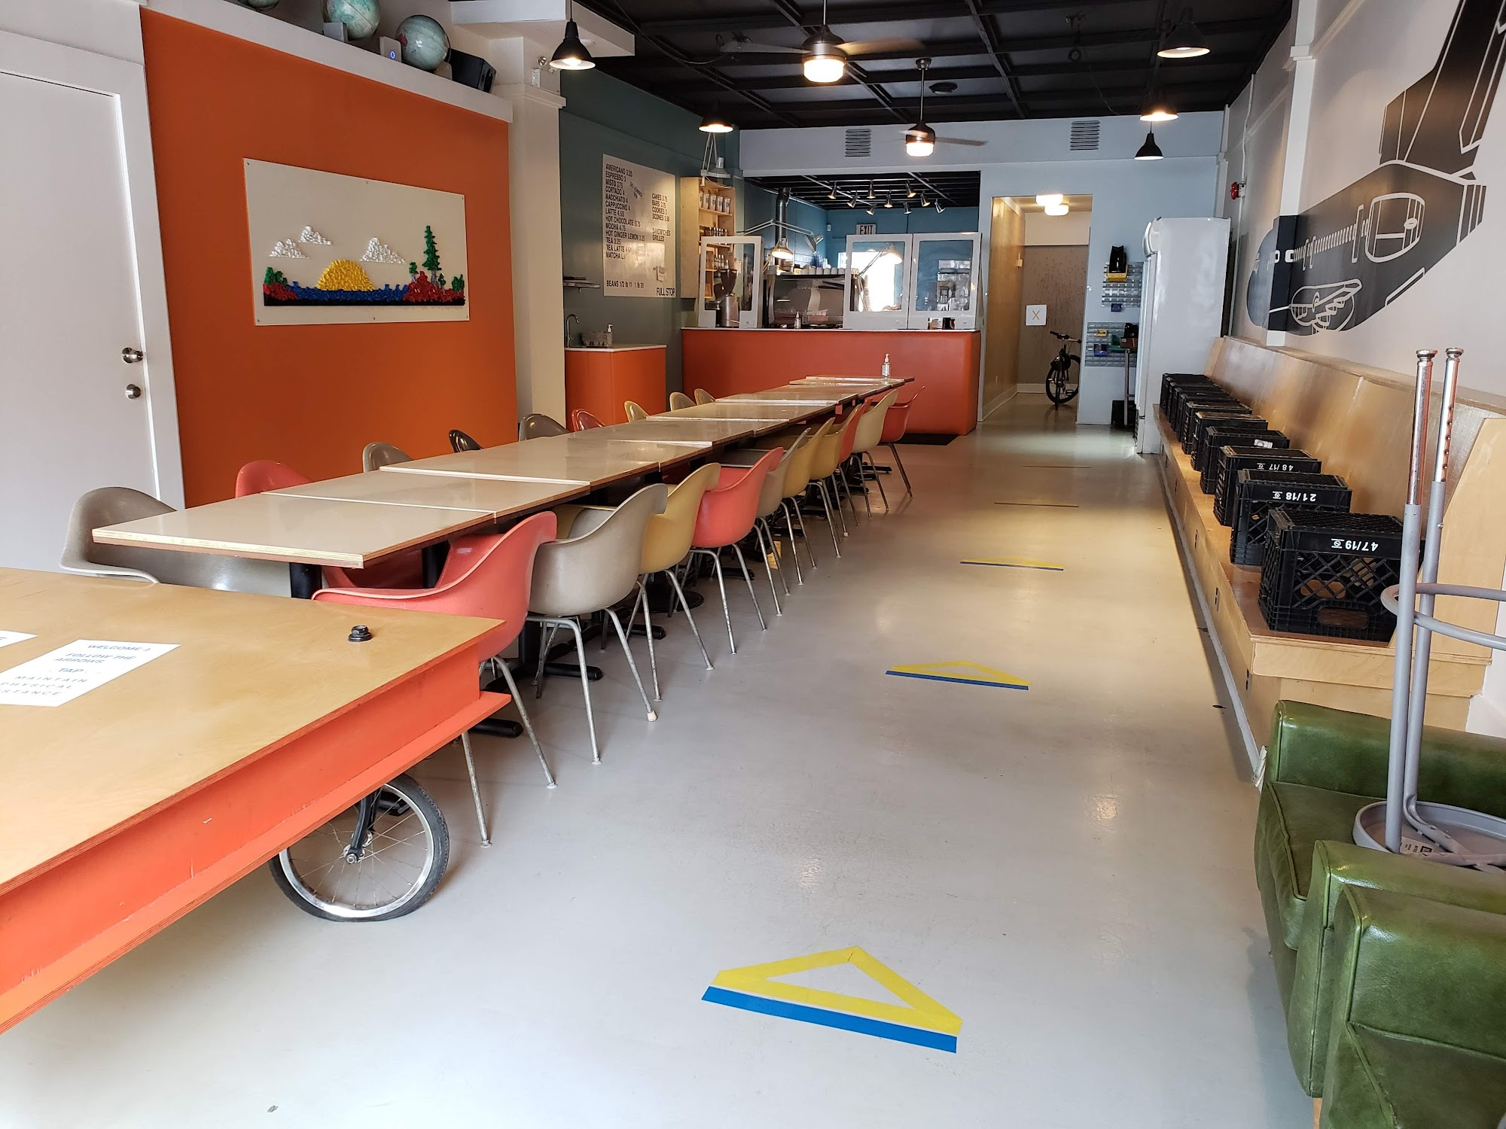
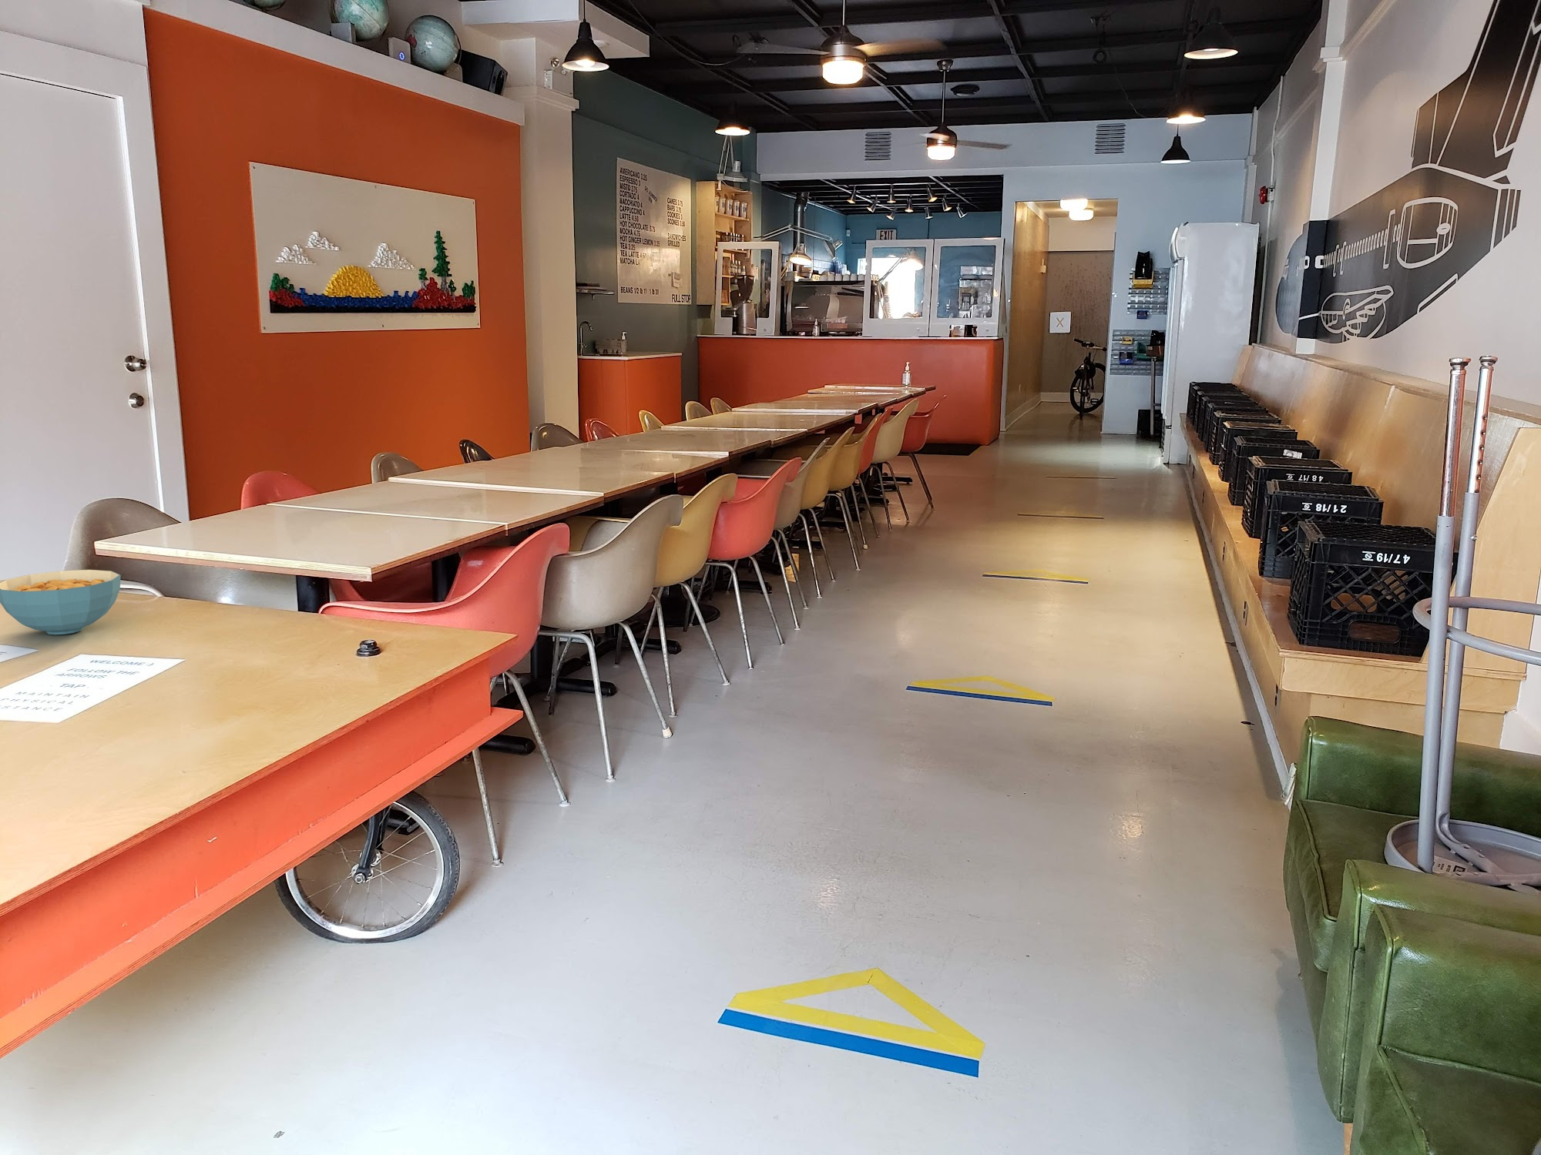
+ cereal bowl (62, 605)
